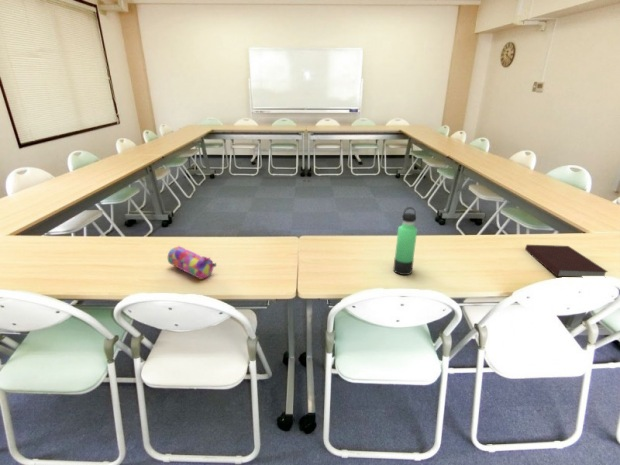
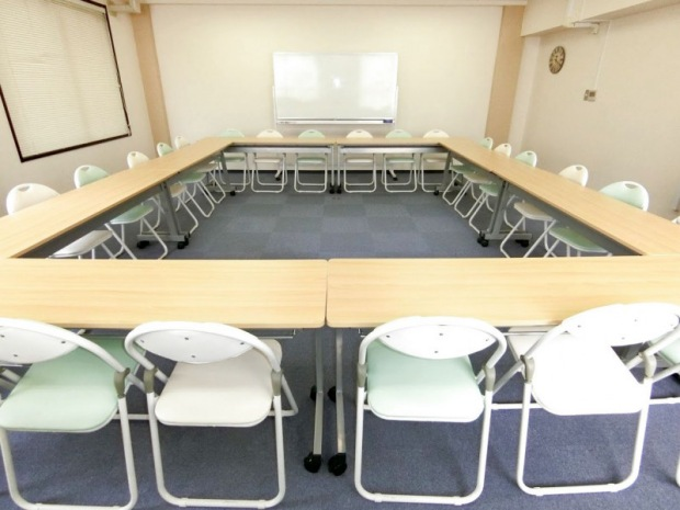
- pencil case (191, 261)
- thermos bottle (406, 240)
- notebook (562, 260)
